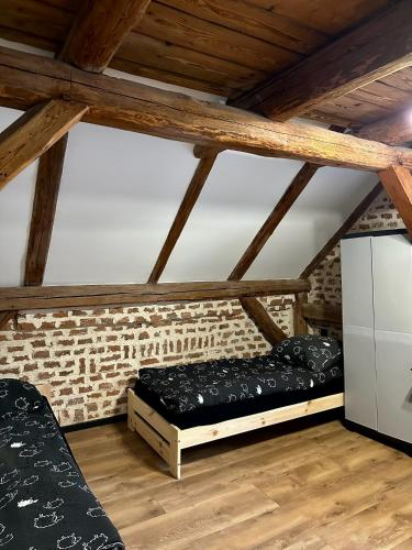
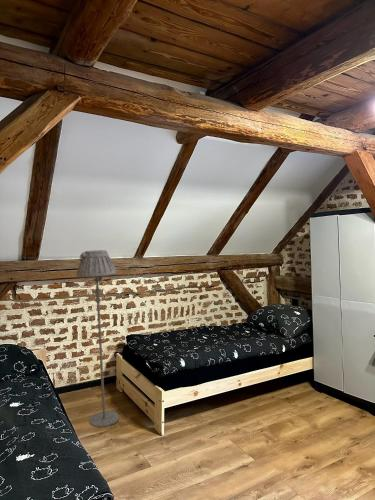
+ floor lamp (100, 336)
